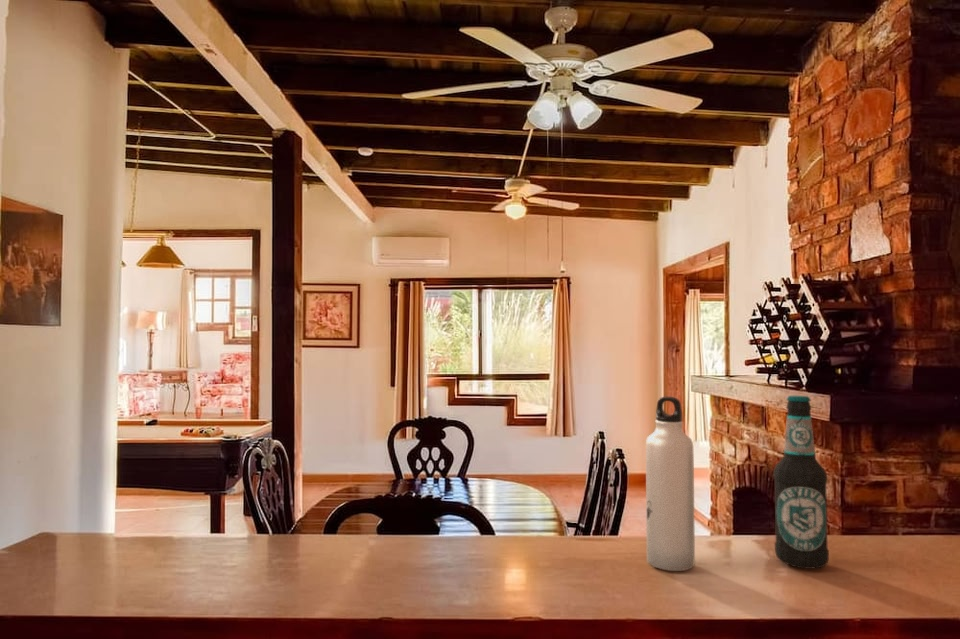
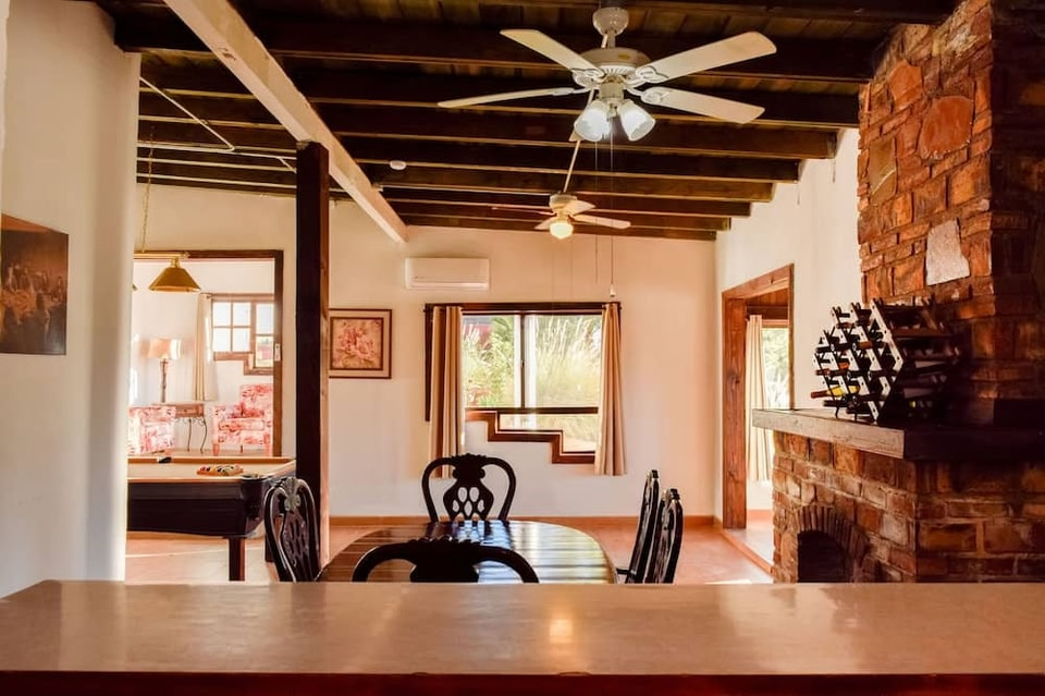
- water bottle (669, 479)
- bottle (800, 479)
